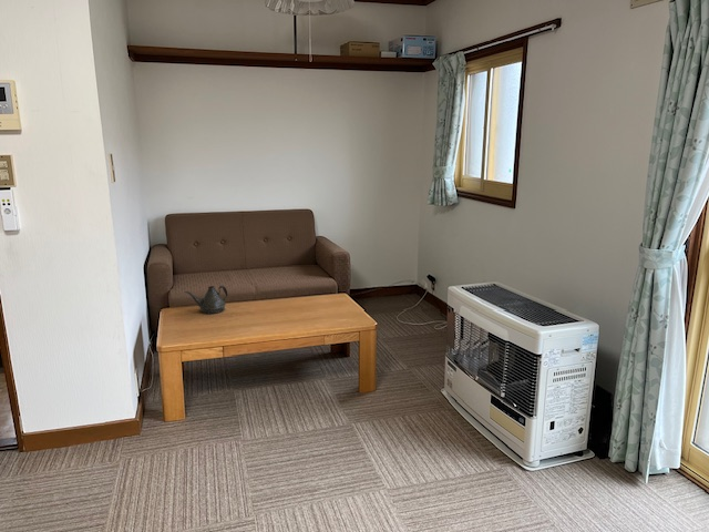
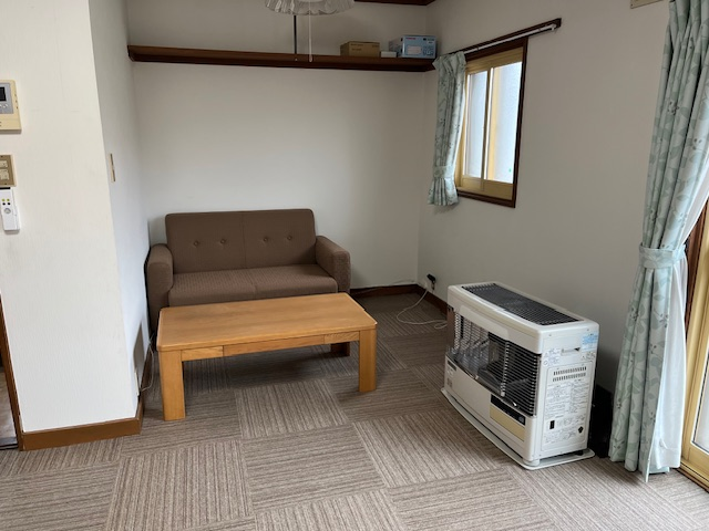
- teapot (206, 298)
